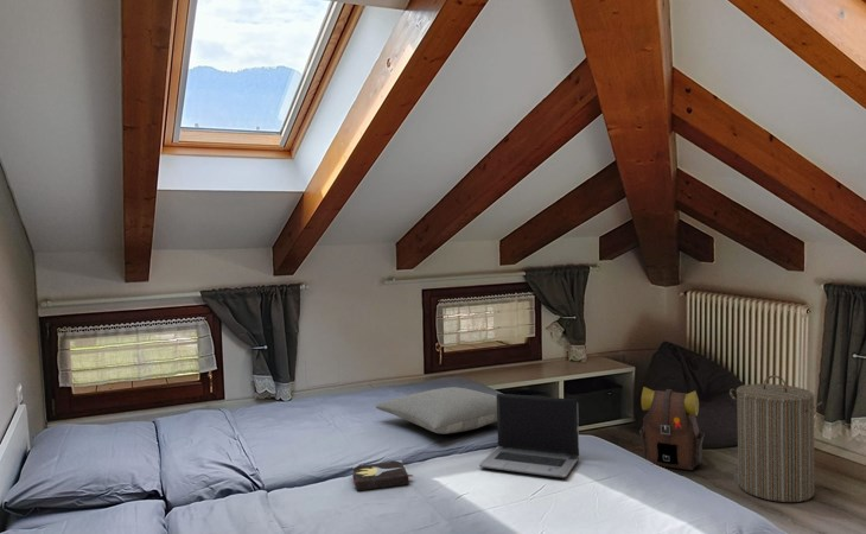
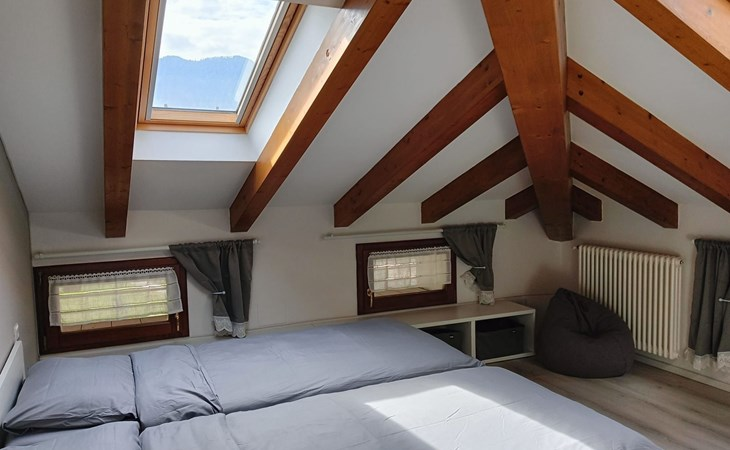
- hardback book (380, 473)
- pillow (447, 407)
- laptop computer (528, 433)
- laundry hamper (775, 432)
- backpack (673, 422)
